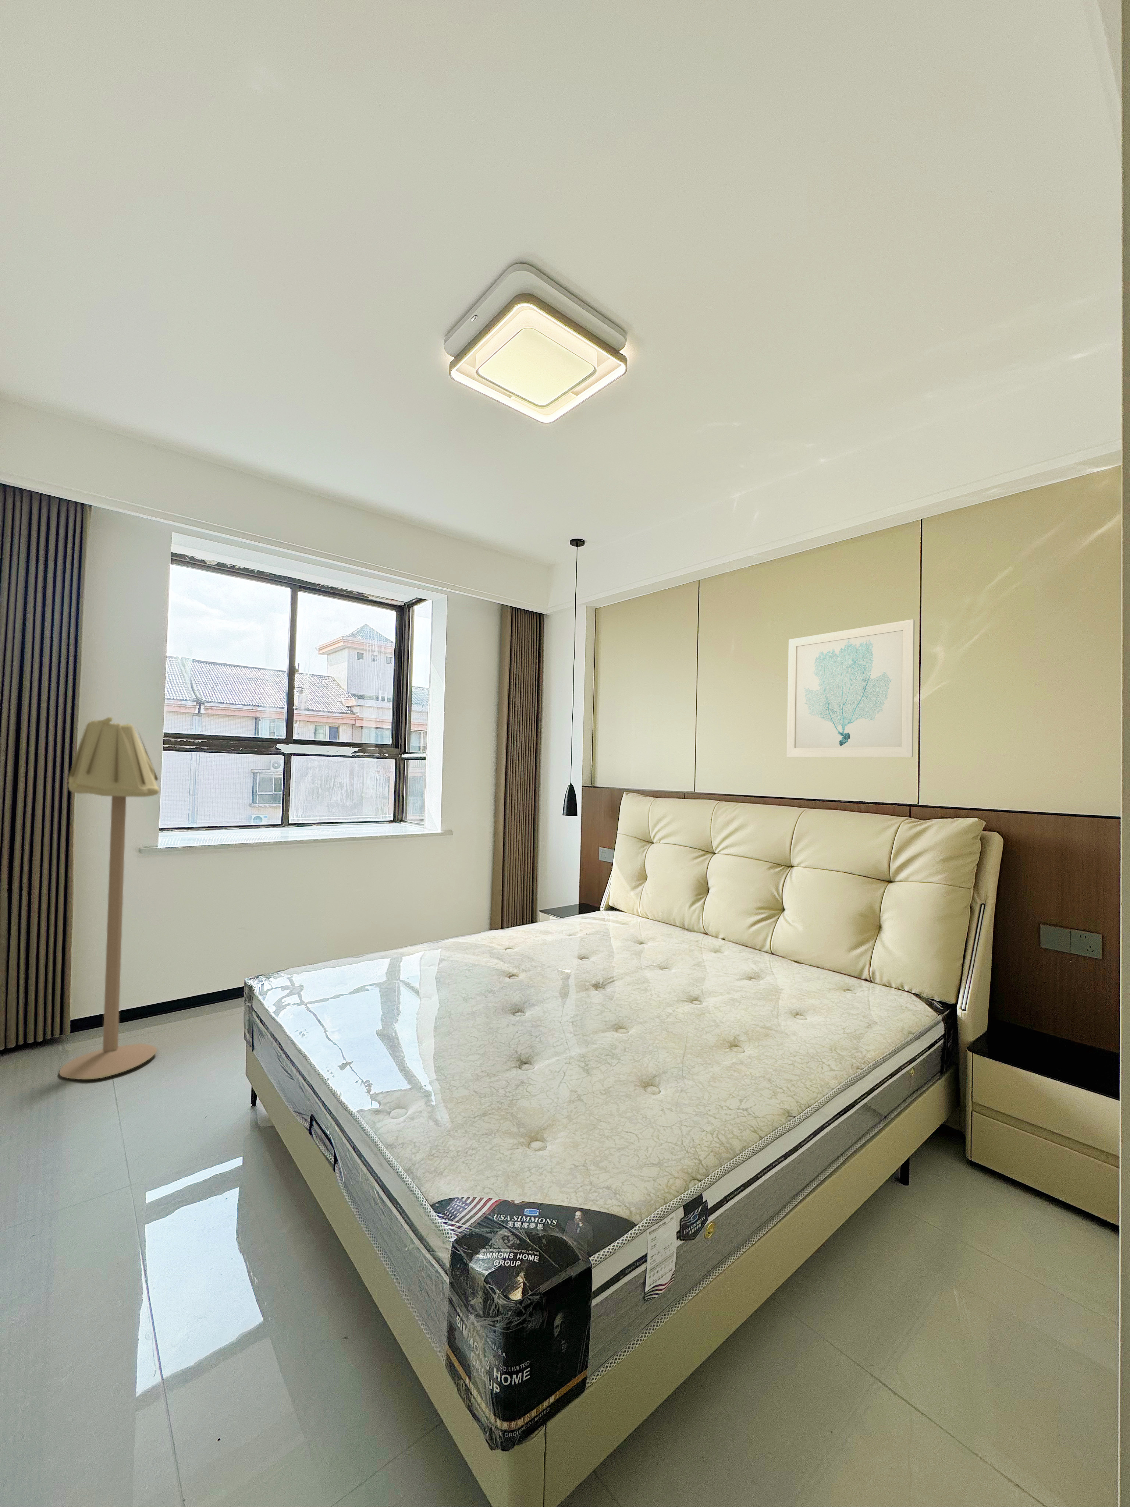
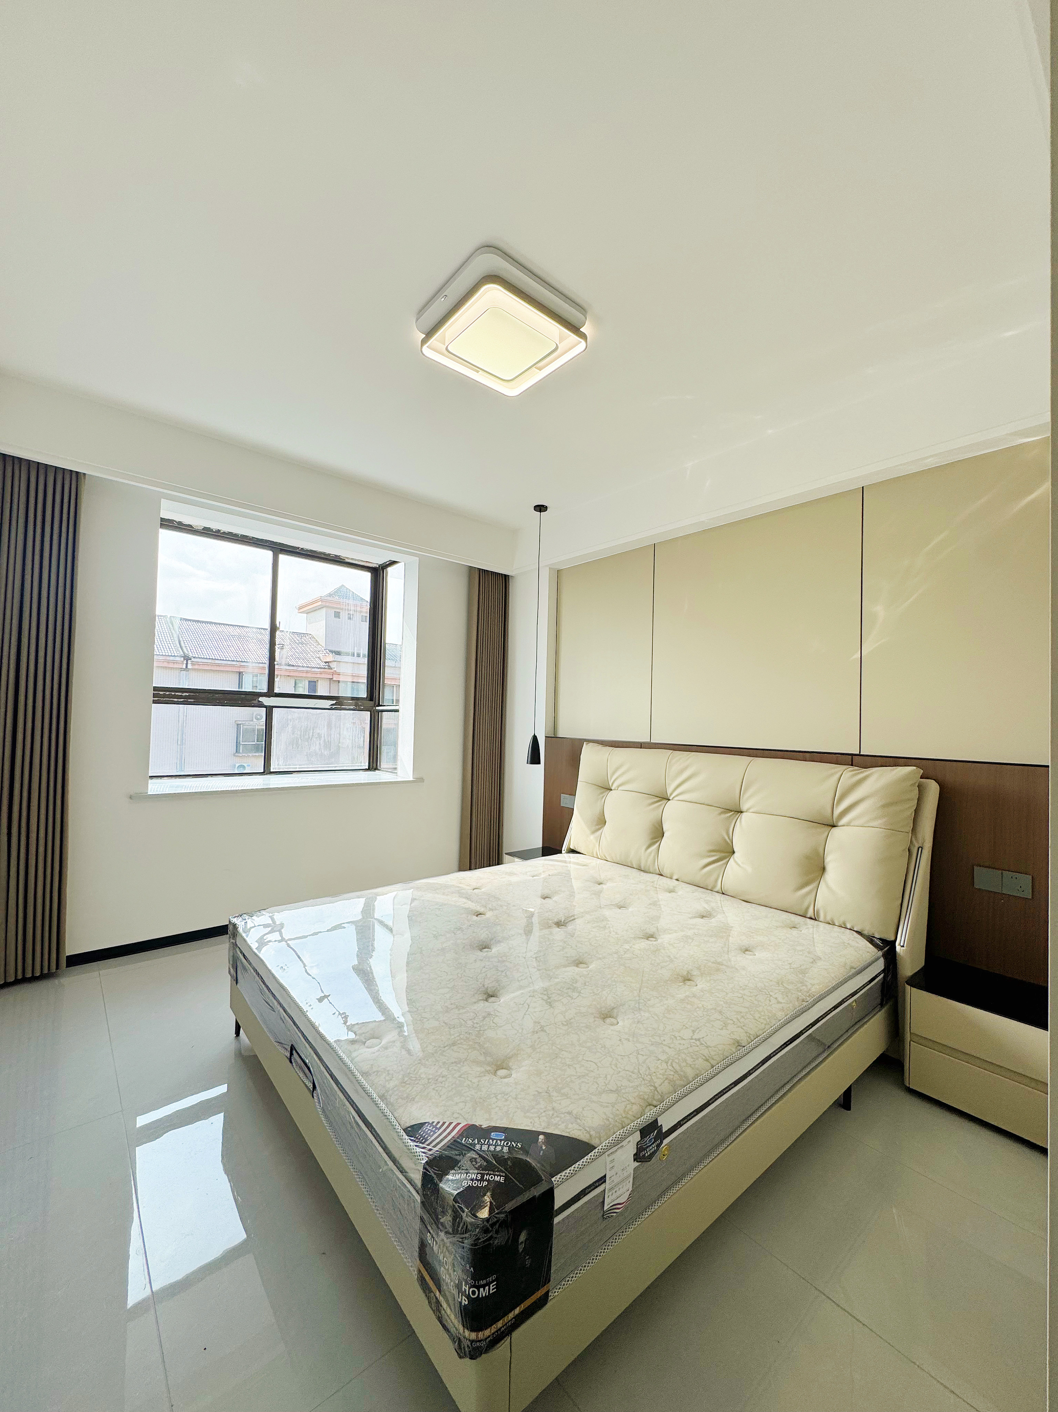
- wall art (845, 693)
- floor lamp (112, 886)
